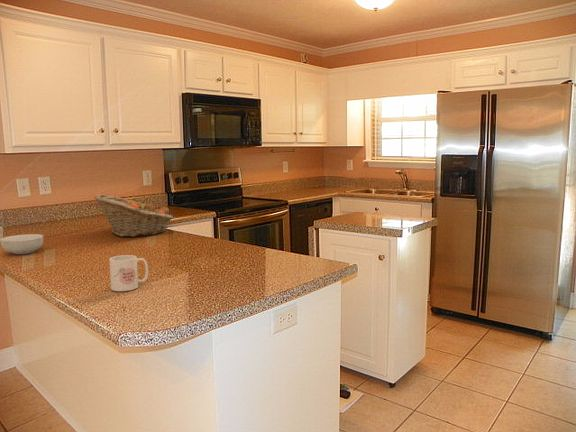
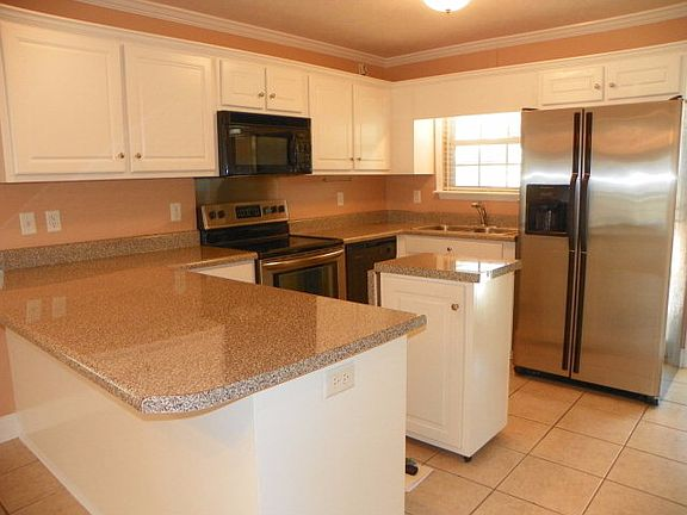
- cereal bowl (22, 244)
- mug (129, 271)
- fruit basket (134, 213)
